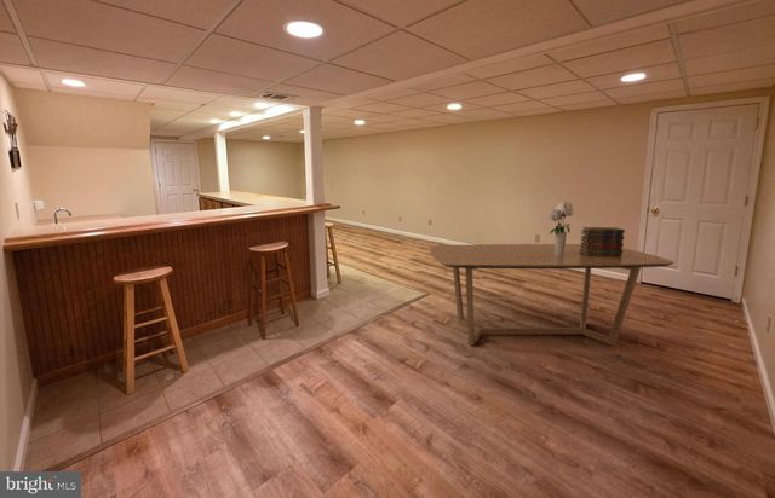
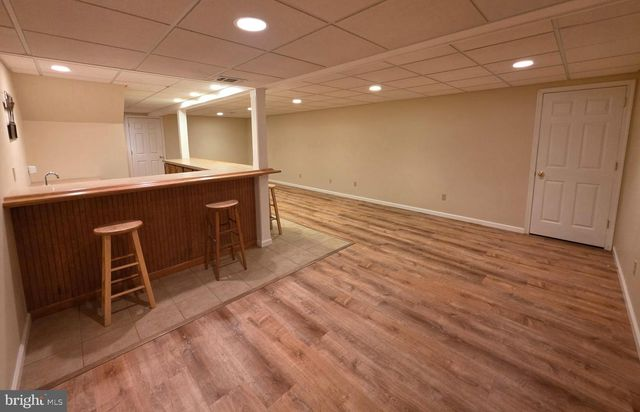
- book stack (601, 241)
- bouquet (558, 227)
- dining table (533, 267)
